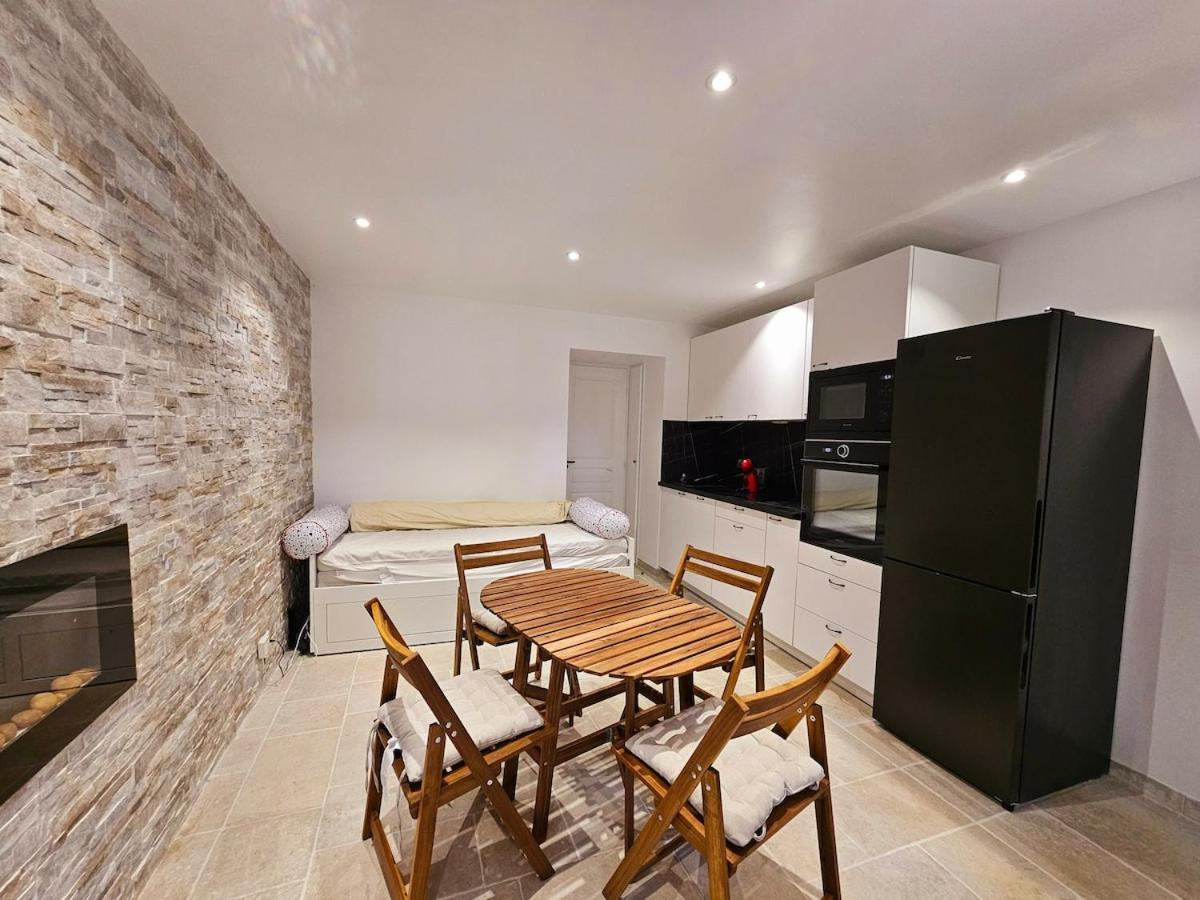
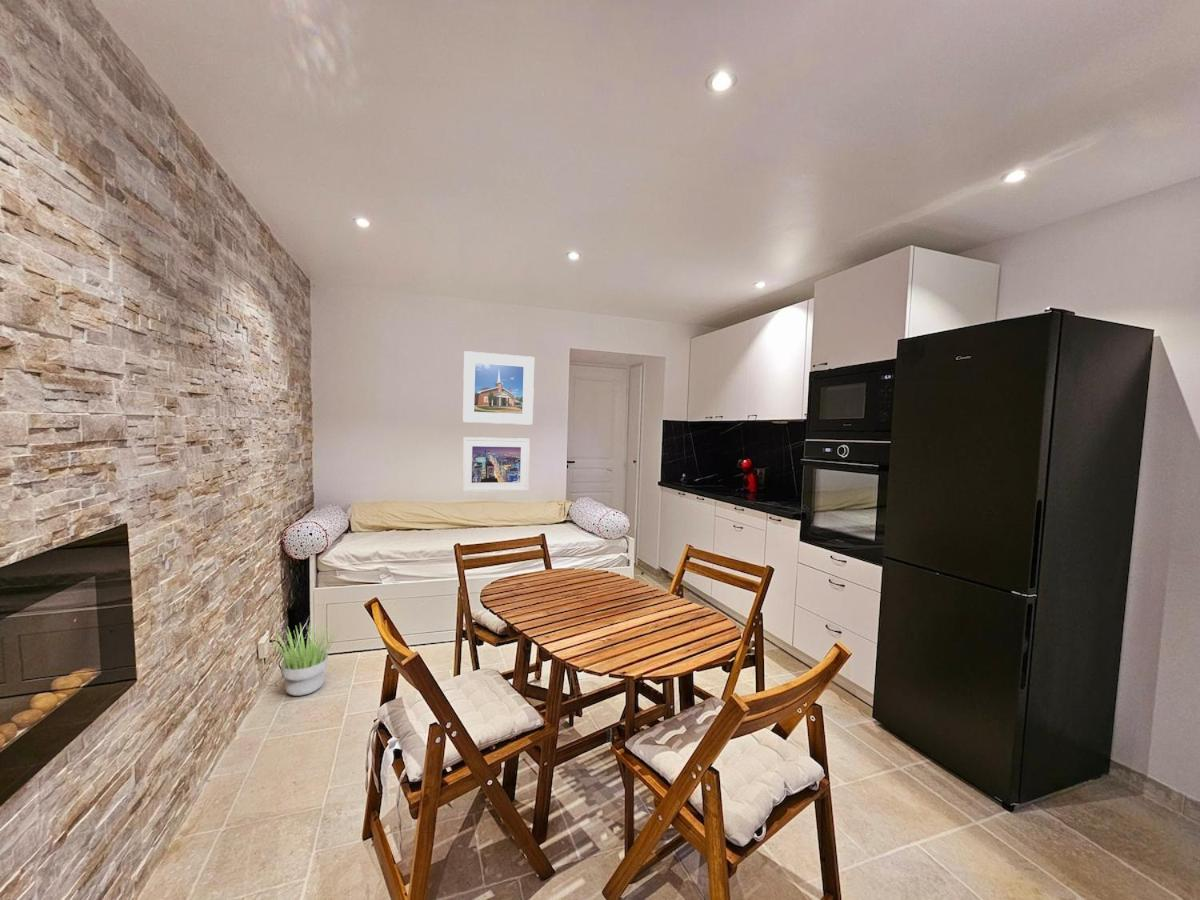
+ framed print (499, 388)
+ potted plant (305, 660)
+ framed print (496, 464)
